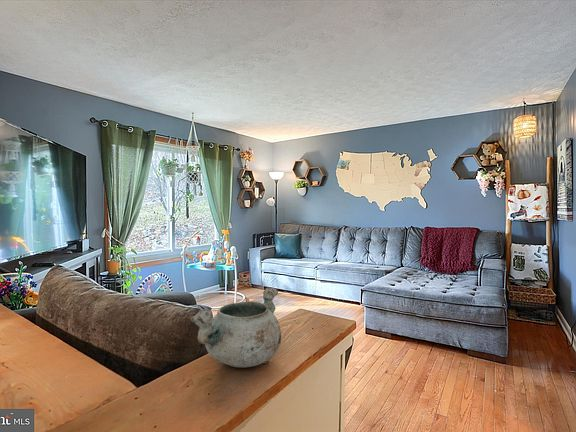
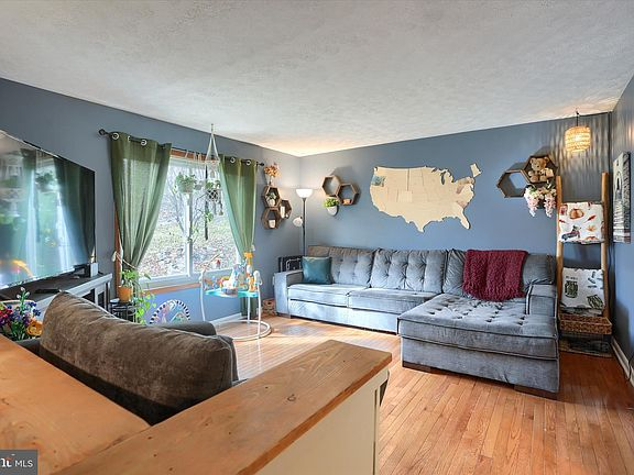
- decorative bowl (242, 328)
